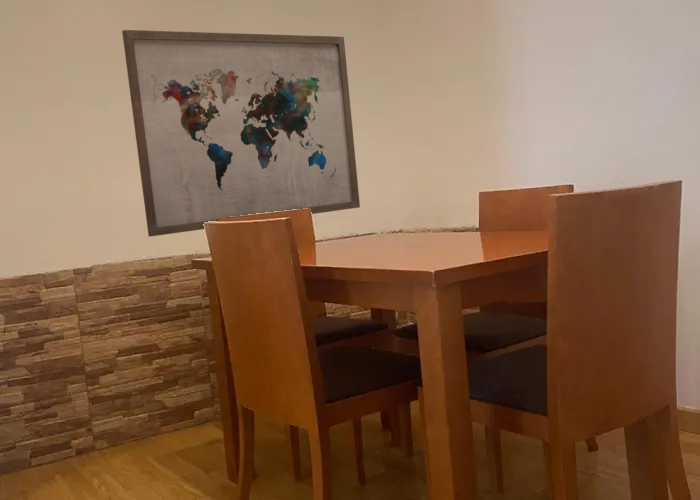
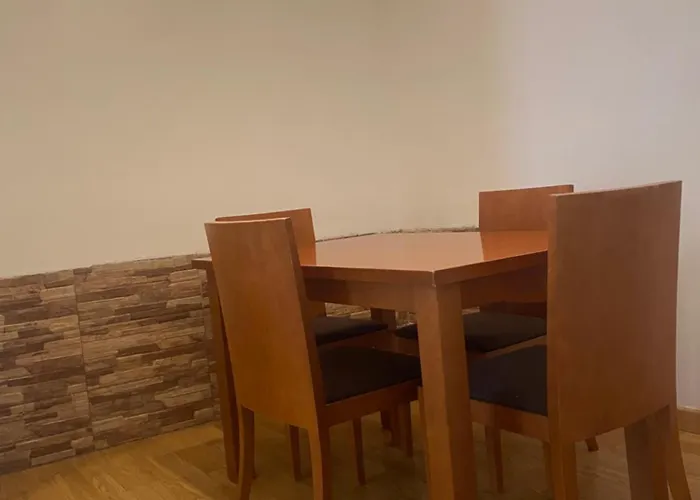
- wall art (253, 128)
